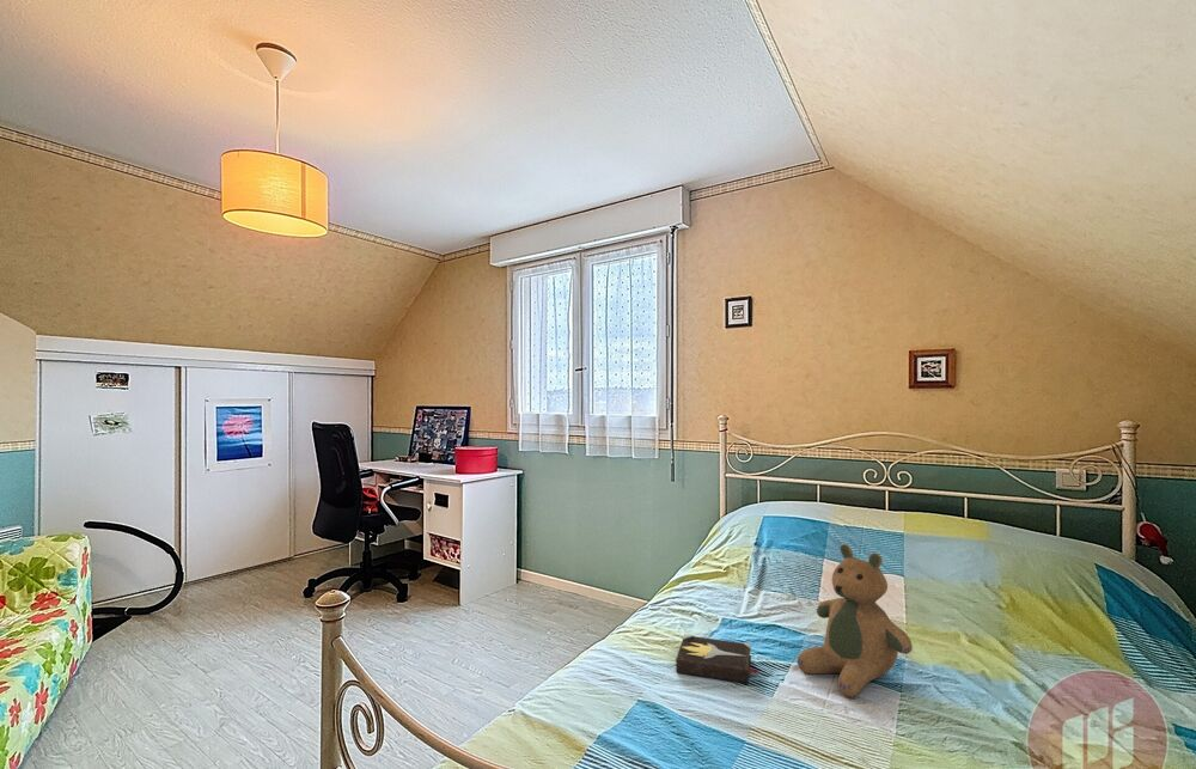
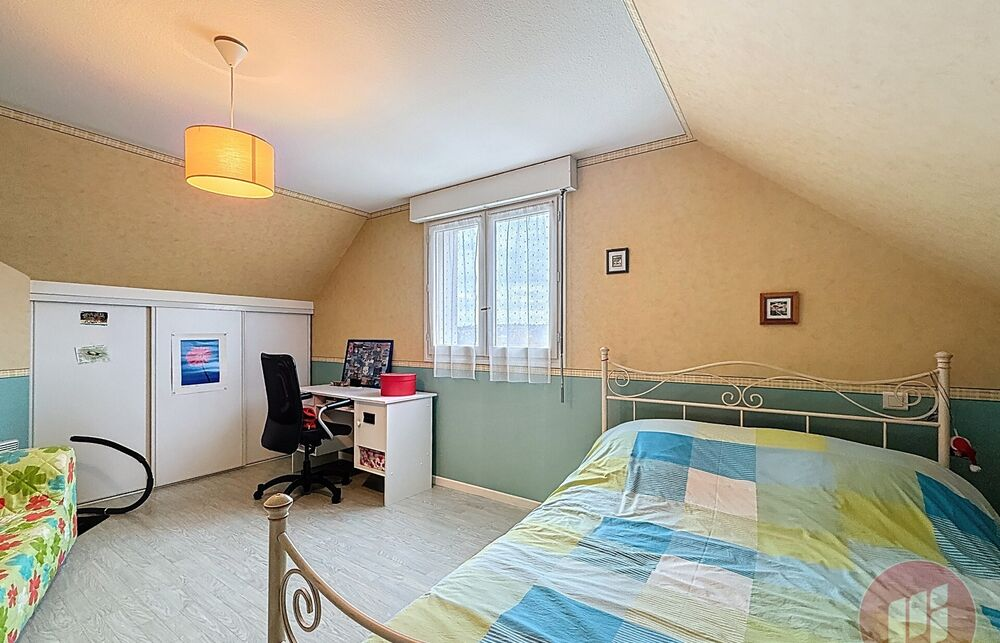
- teddy bear (848, 614)
- hardback book (714, 657)
